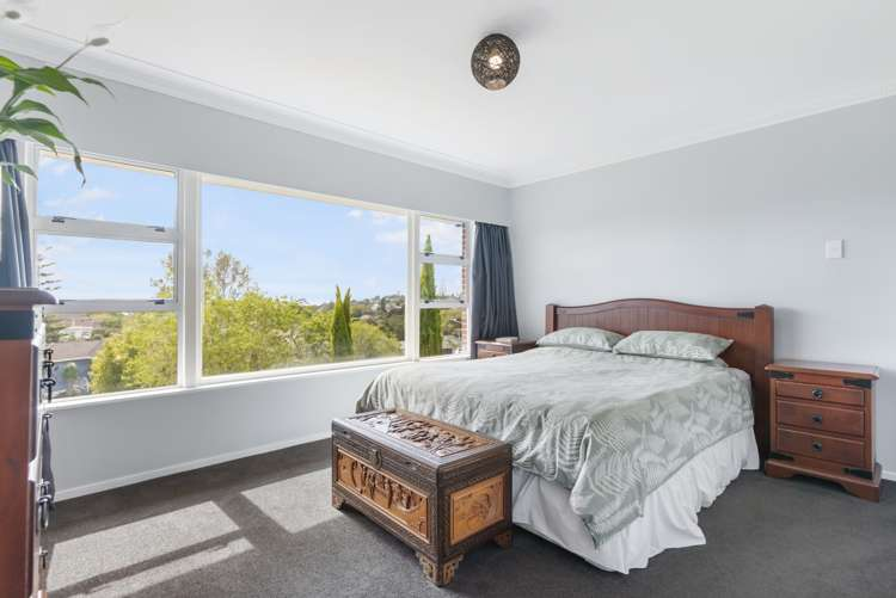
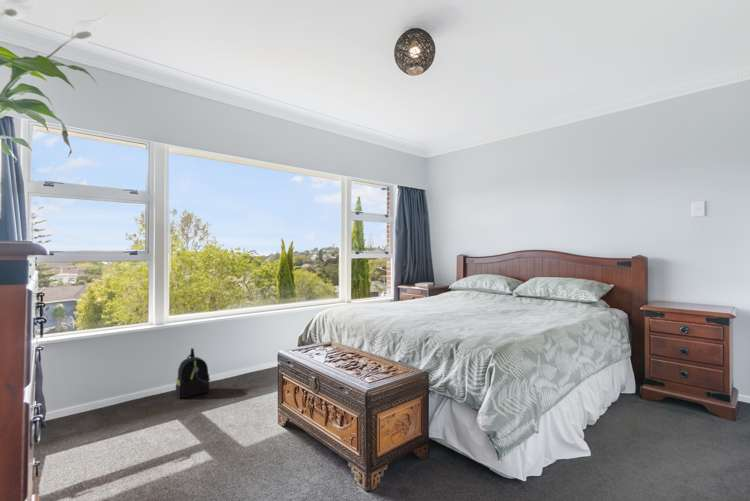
+ backpack (191, 370)
